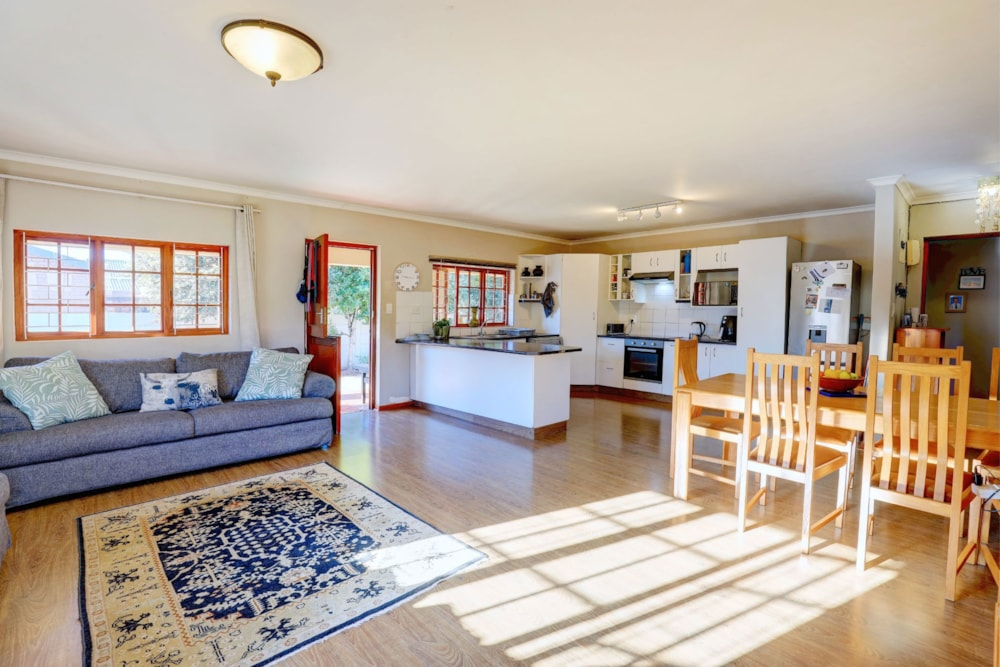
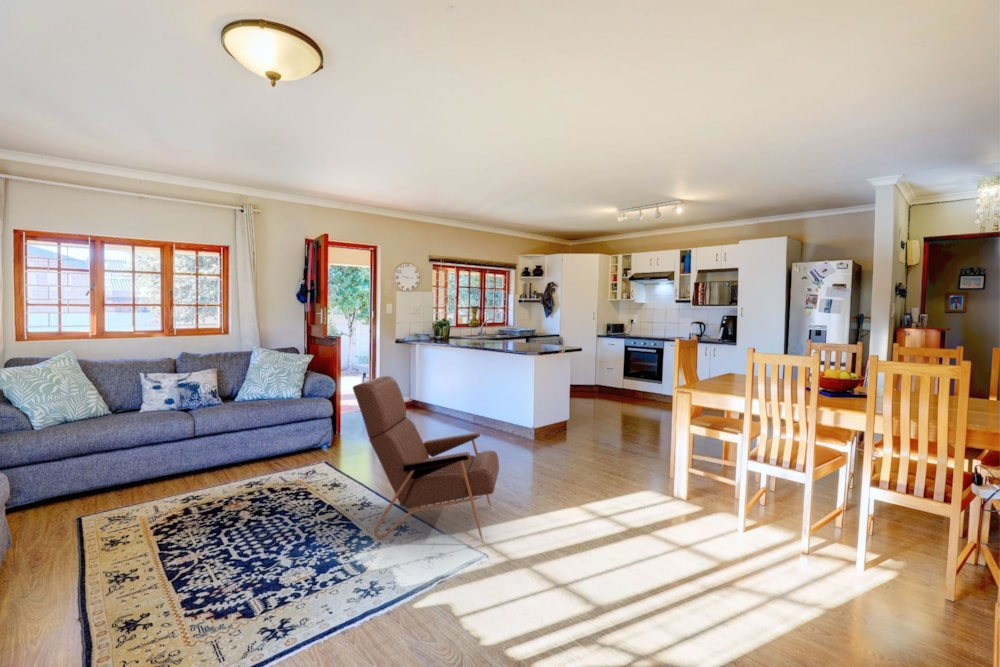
+ armchair (430, 452)
